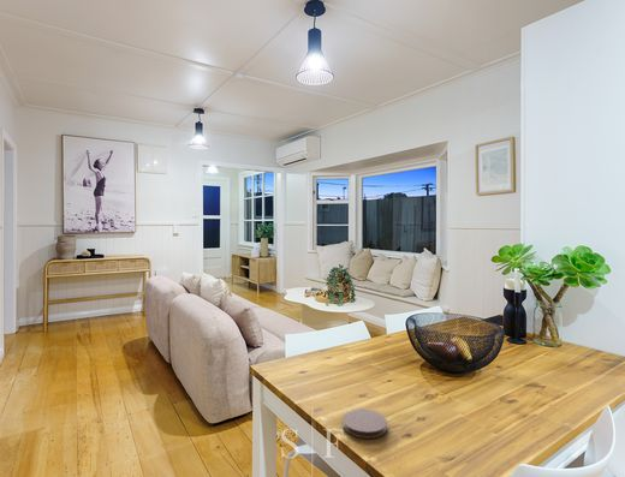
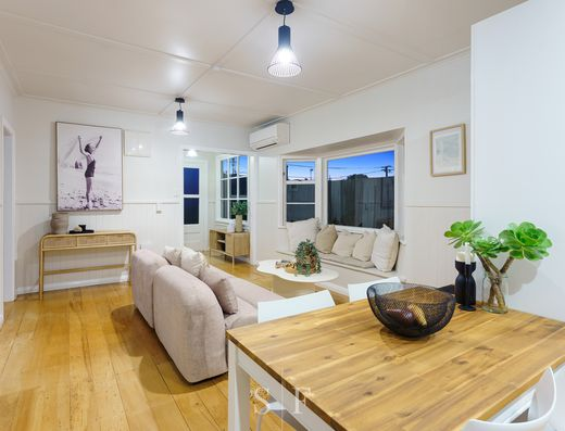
- coaster (364, 422)
